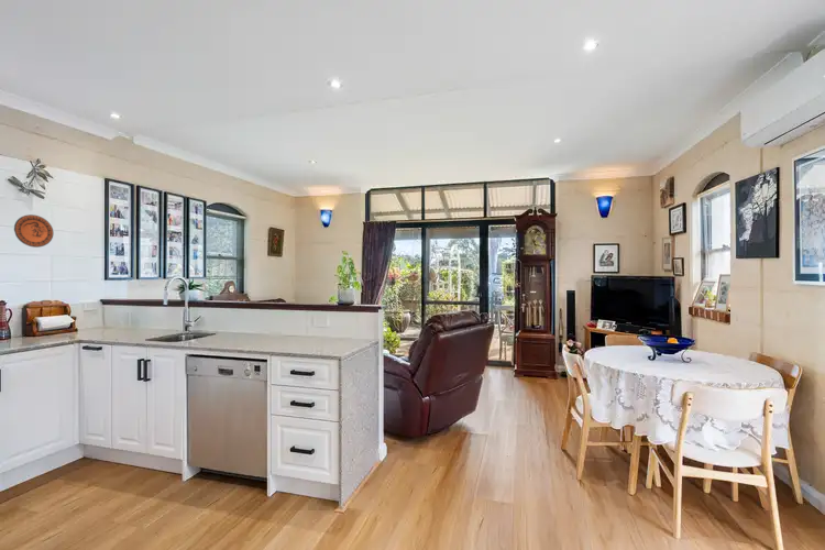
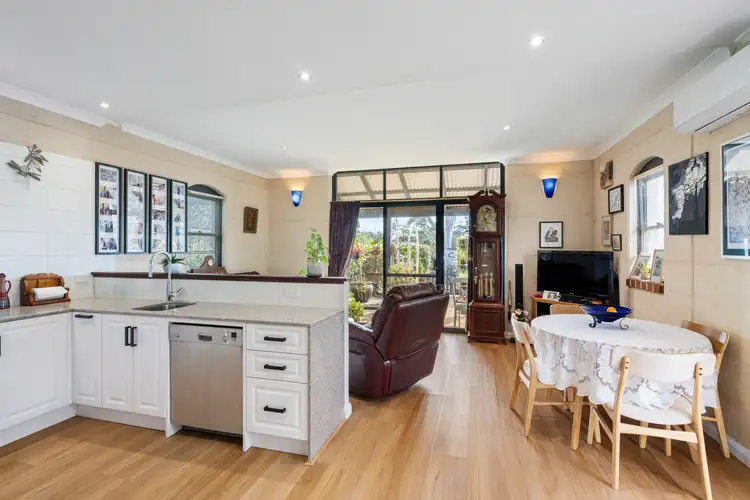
- decorative plate (34, 231)
